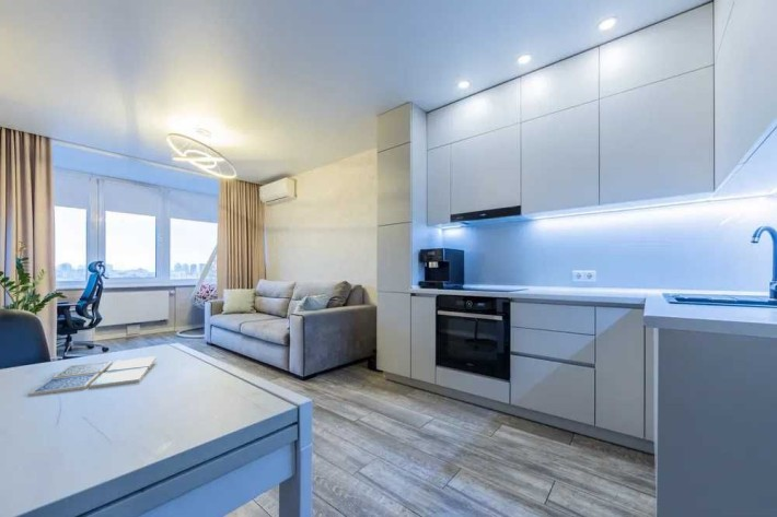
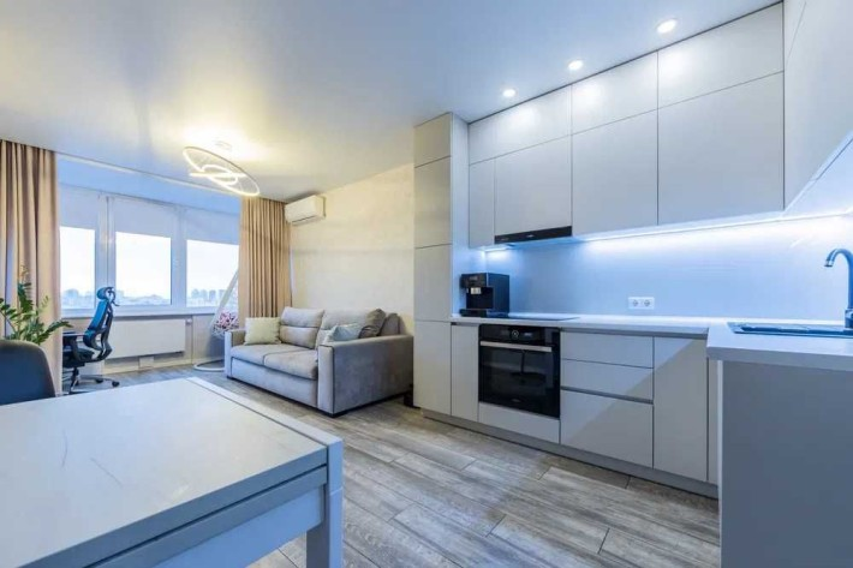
- drink coaster (102, 373)
